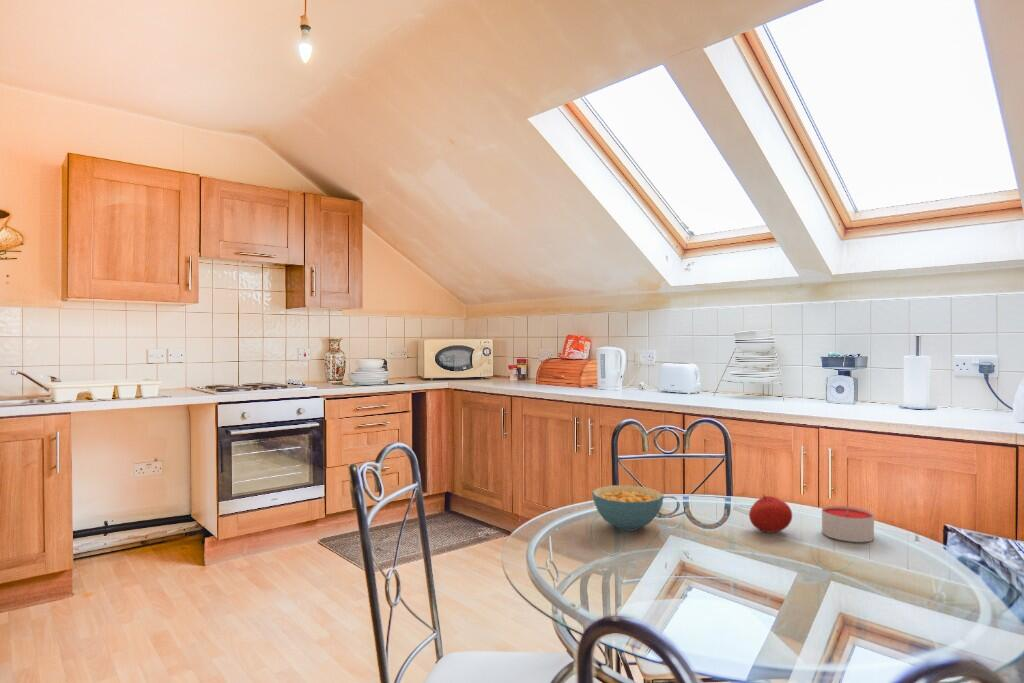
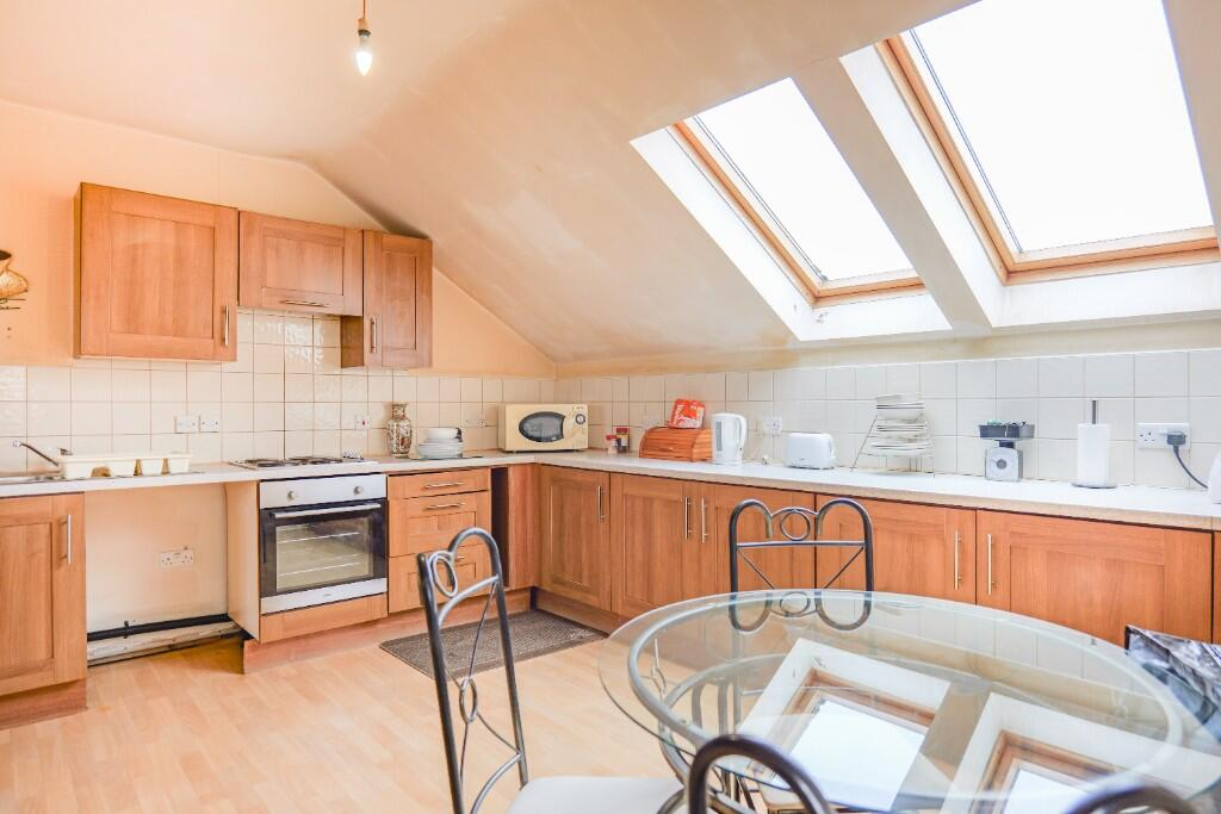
- fruit (770, 513)
- candle (847, 522)
- cereal bowl (627, 510)
